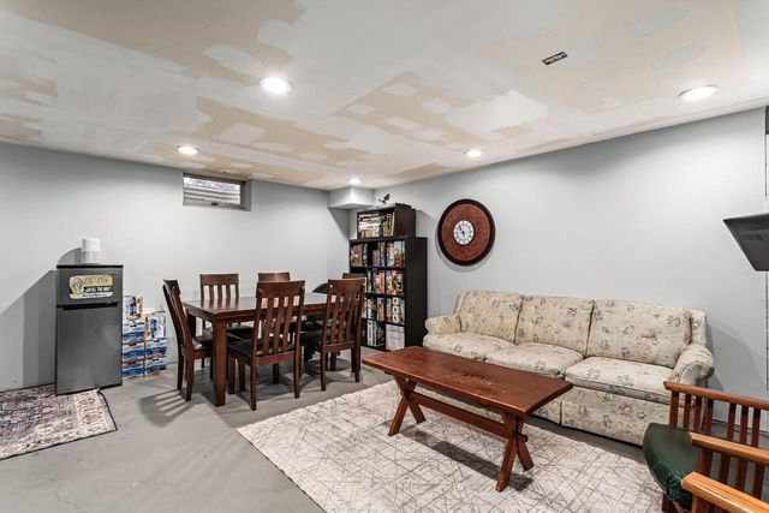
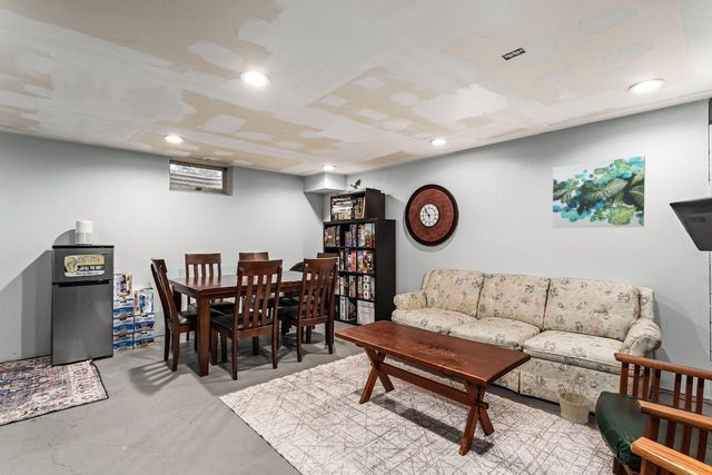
+ basket (574, 395)
+ wall art (595, 195)
